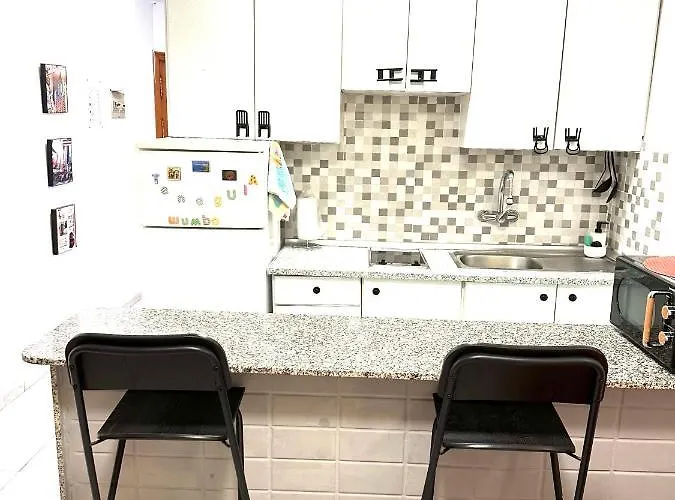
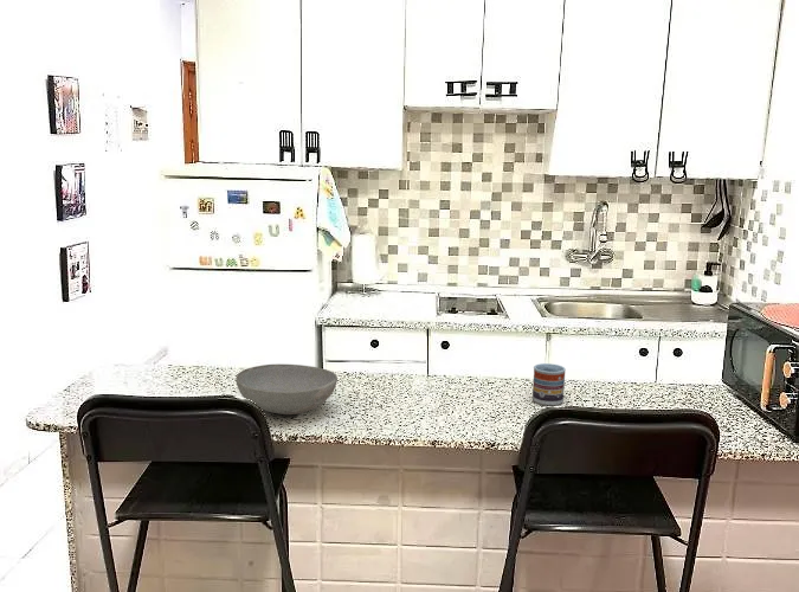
+ bowl (286, 393)
+ cup (548, 381)
